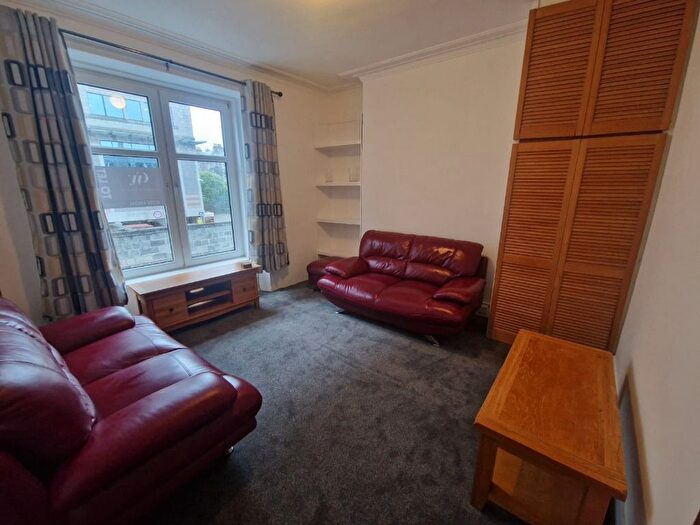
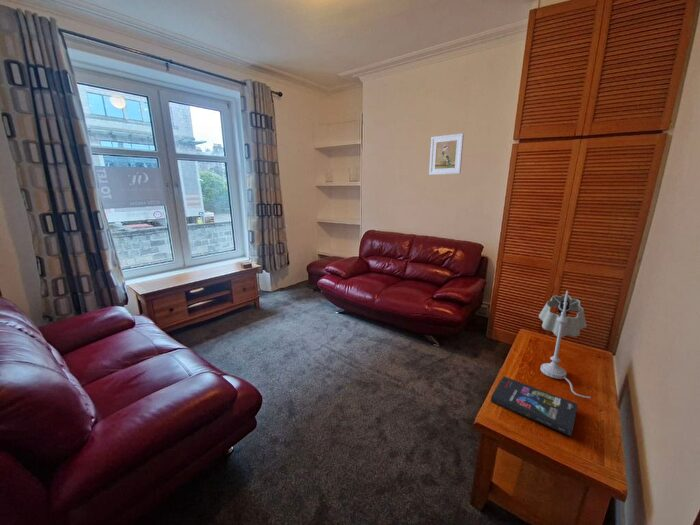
+ table lamp (565, 329)
+ book (533, 403)
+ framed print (445, 155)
